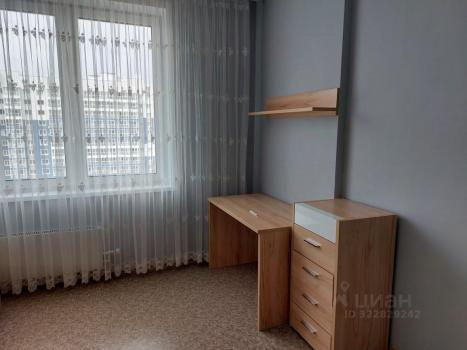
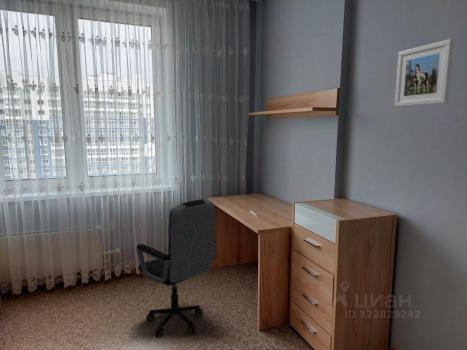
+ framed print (421, 75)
+ office chair (177, 262)
